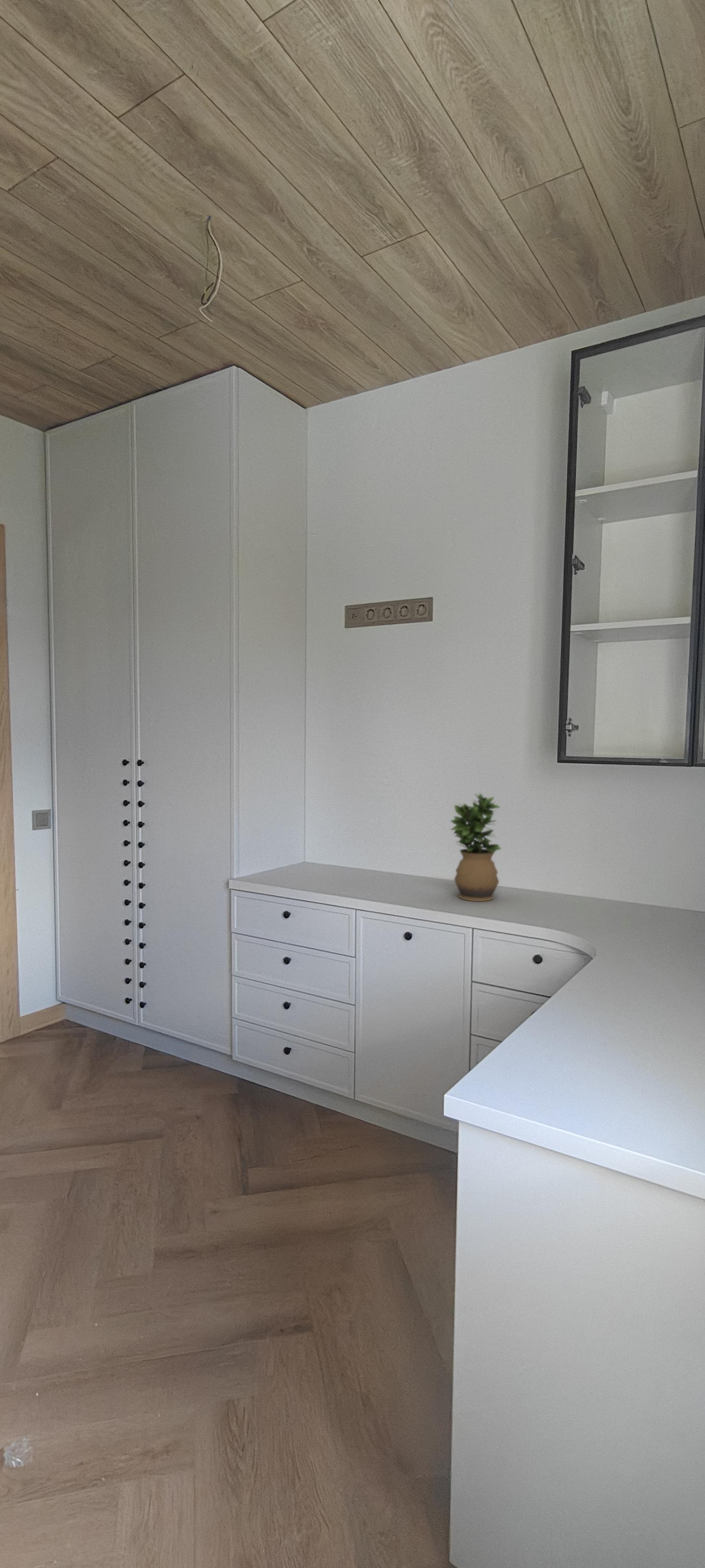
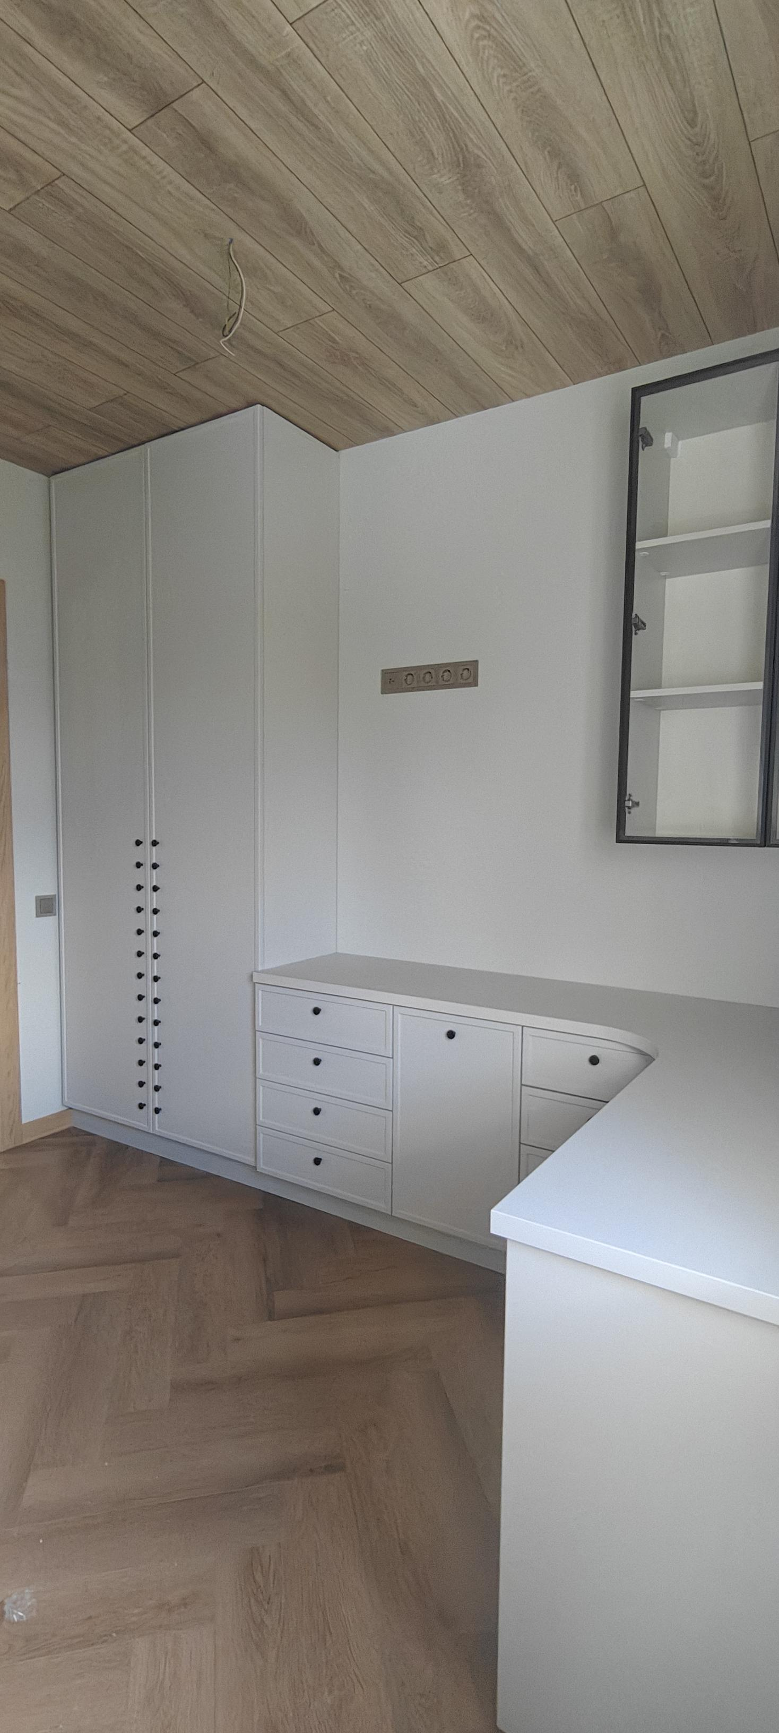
- potted plant (471, 845)
